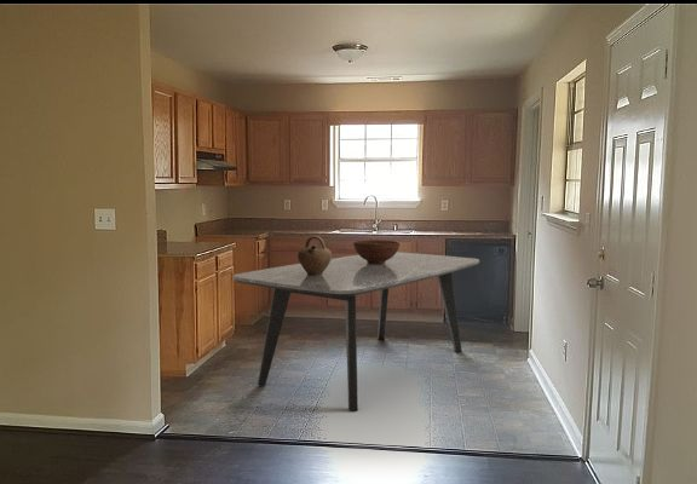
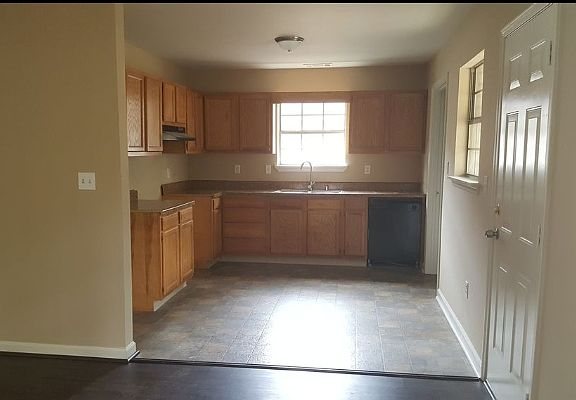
- fruit bowl (376, 252)
- jug (315, 254)
- dining table (379, 317)
